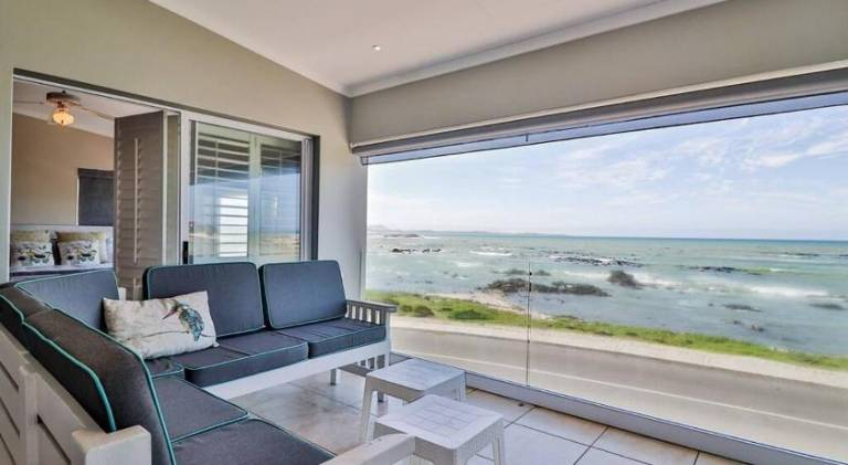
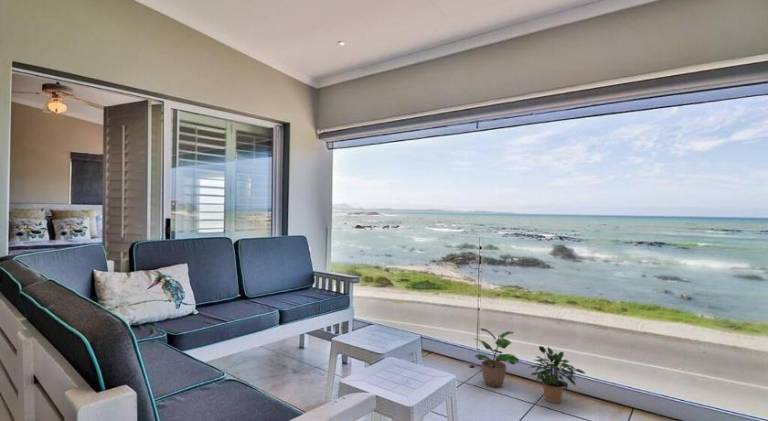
+ potted plant (494, 355)
+ potted plant (557, 374)
